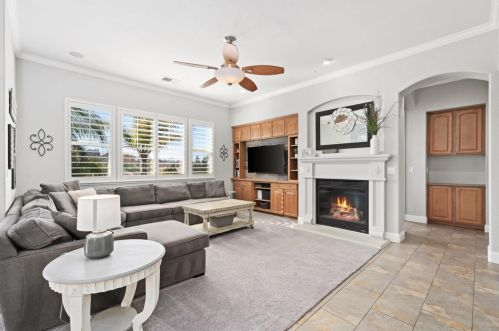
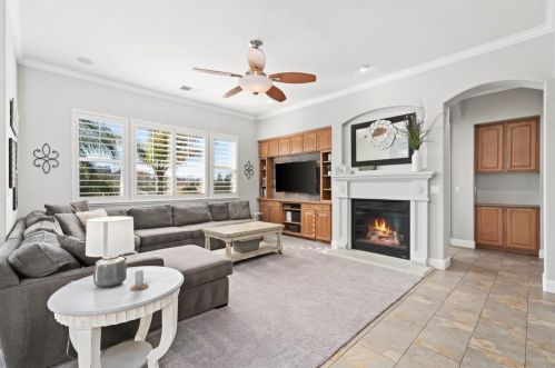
+ candle (139, 276)
